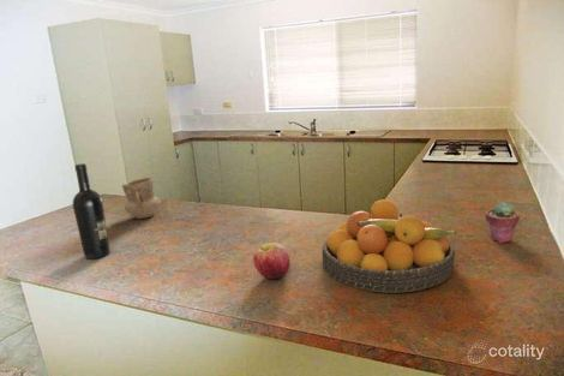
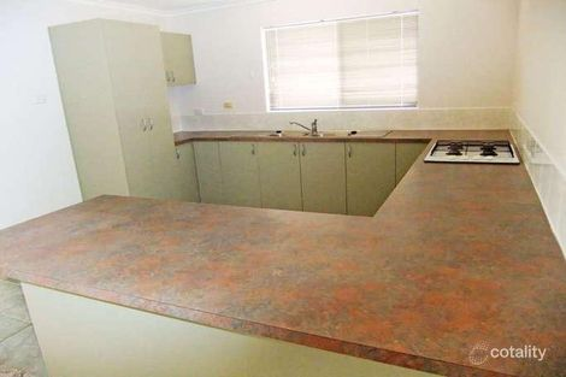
- apple (271, 261)
- wine bottle (89, 210)
- potted succulent (502, 220)
- mug (142, 198)
- fruit bowl (385, 237)
